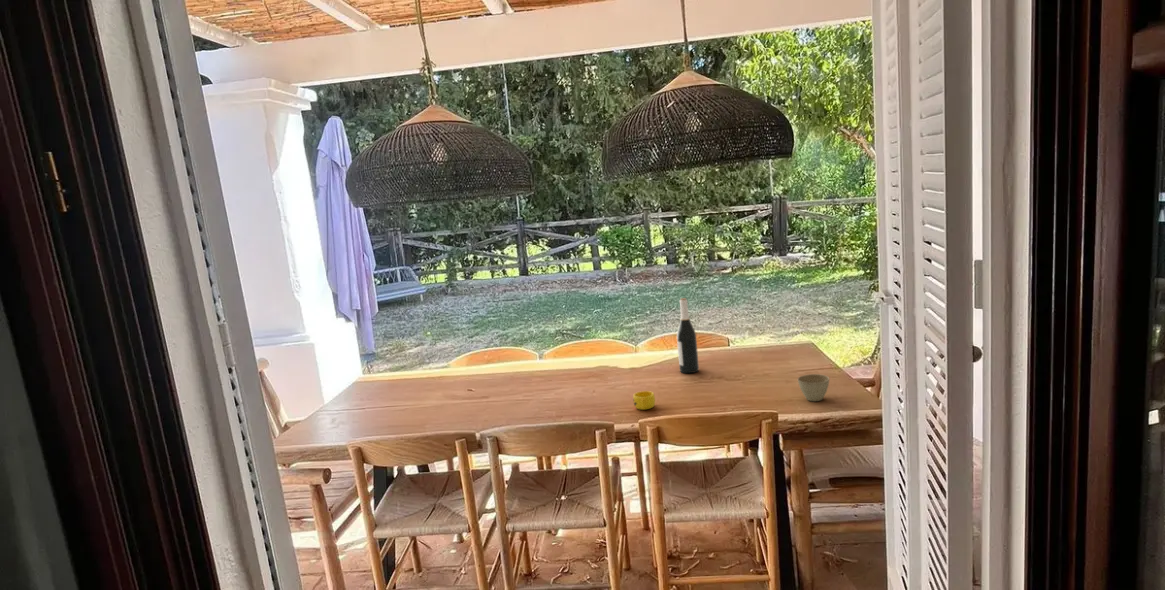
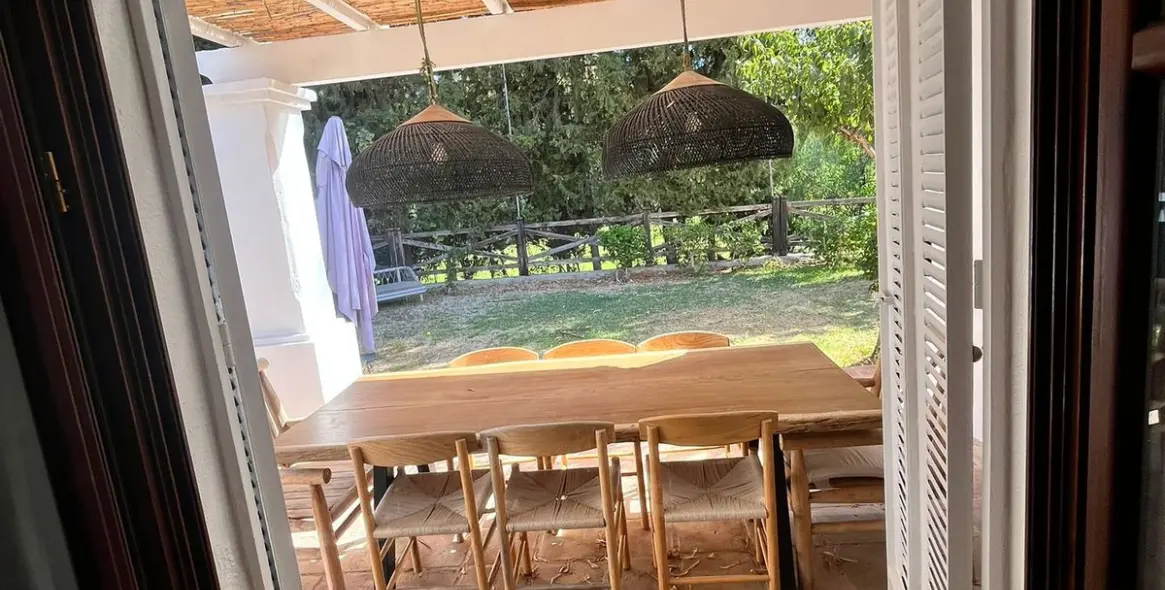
- flower pot (813, 388)
- wine bottle (686, 335)
- cup (643, 401)
